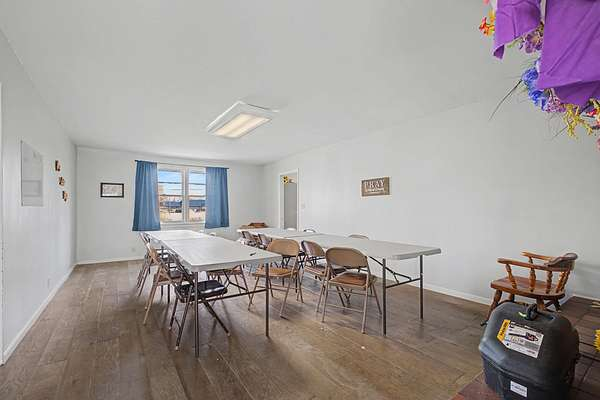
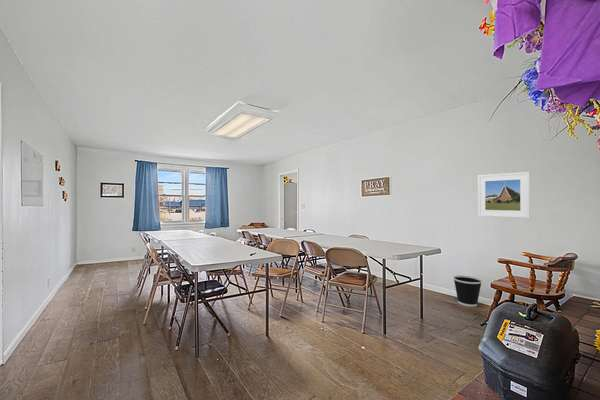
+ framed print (502, 195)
+ wastebasket (467, 291)
